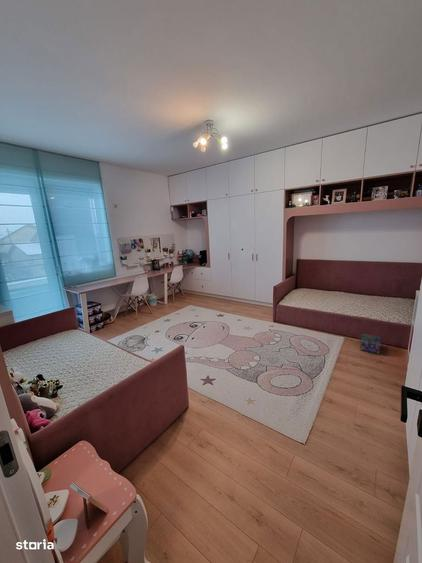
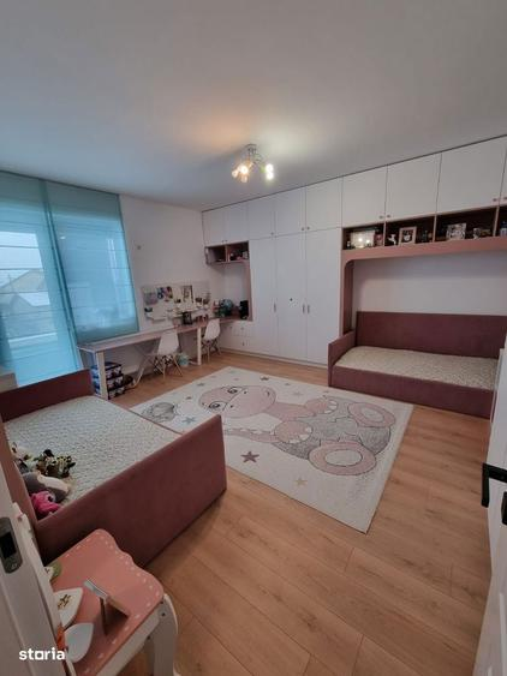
- backpack (370, 341)
